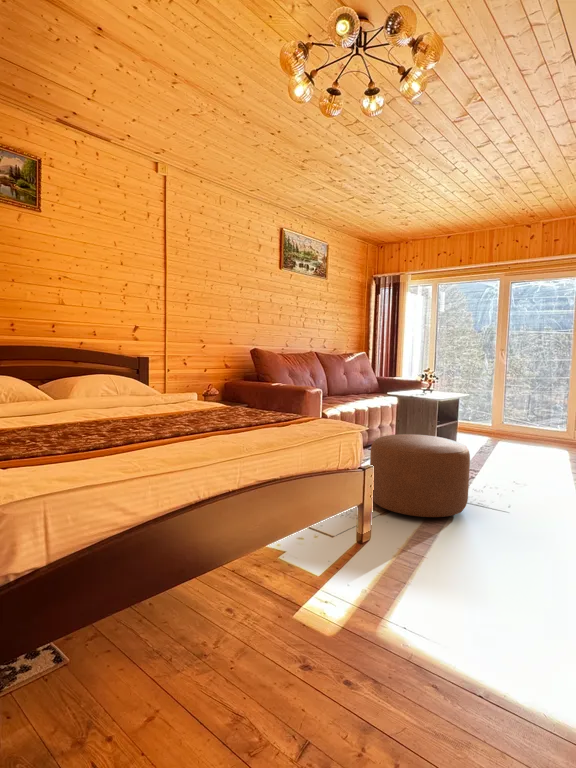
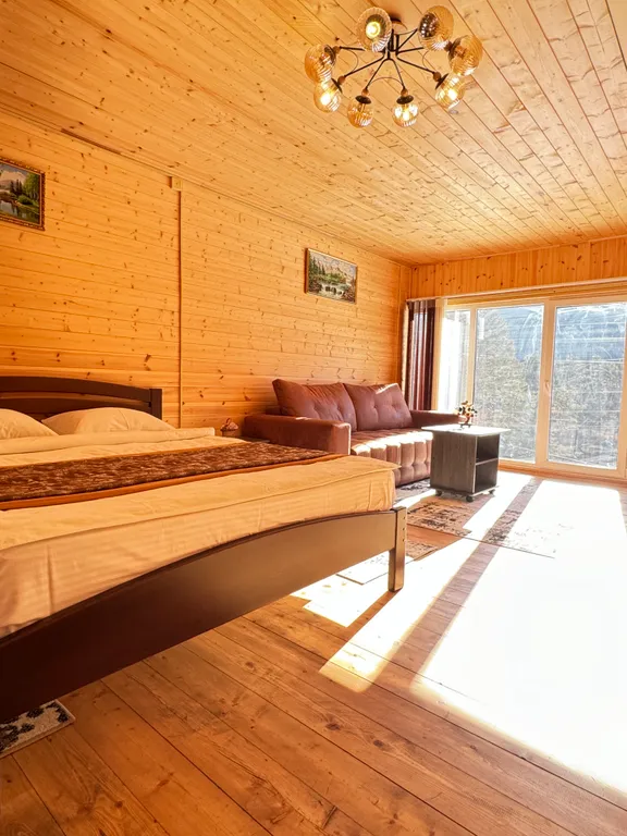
- ottoman (418, 472)
